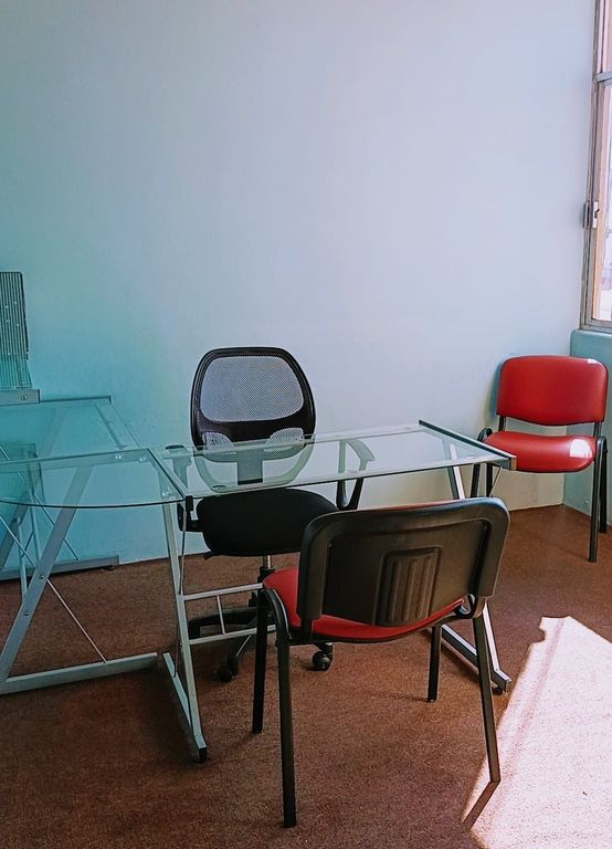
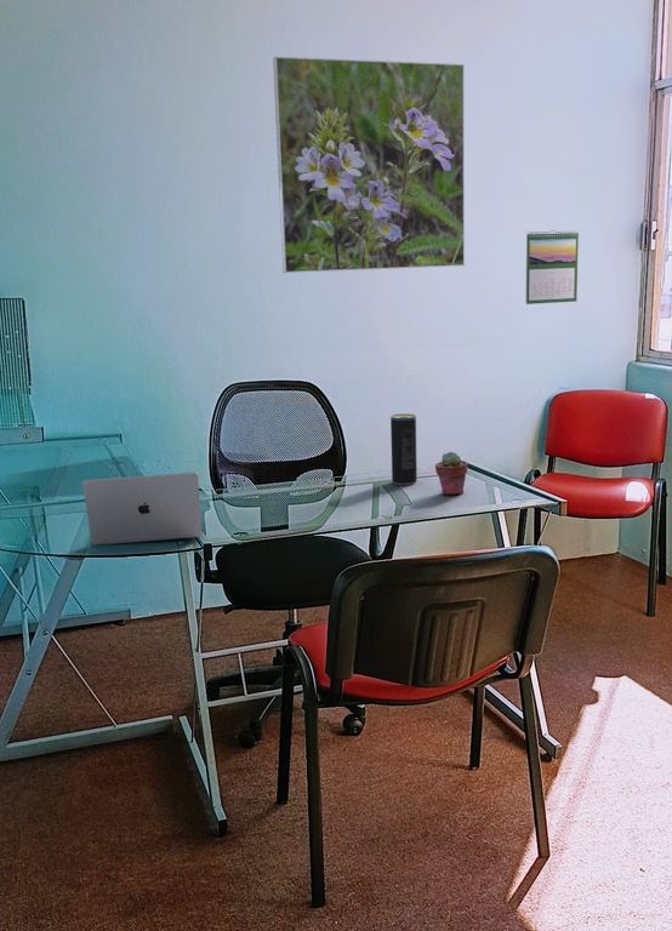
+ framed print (374, 167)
+ beverage can (404, 449)
+ laptop (146, 499)
+ calendar (552, 267)
+ potted succulent (451, 472)
